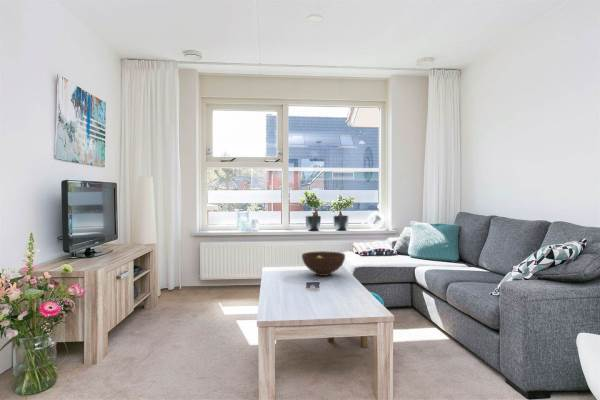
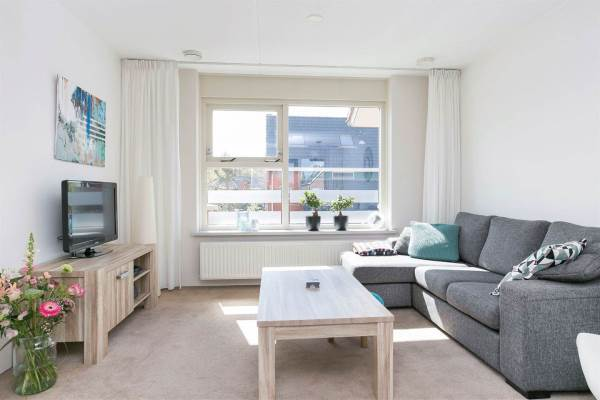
- fruit bowl (323, 264)
